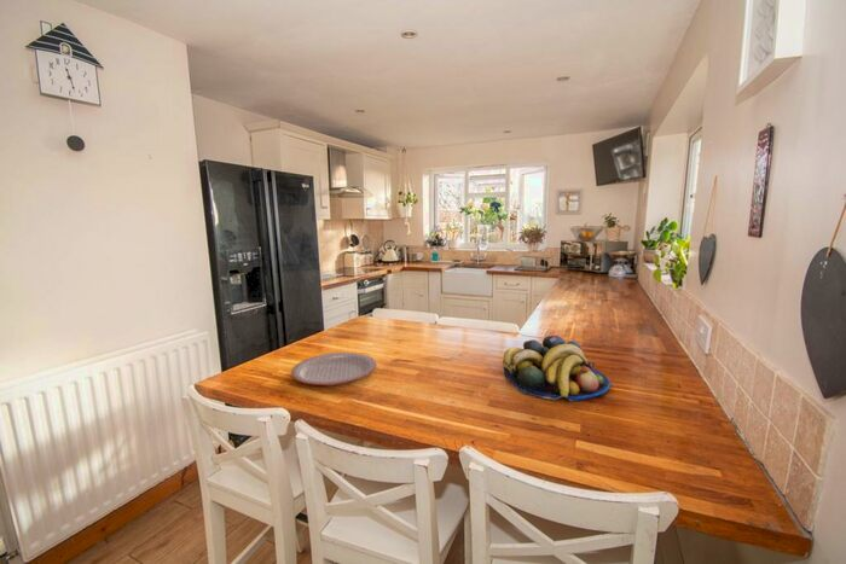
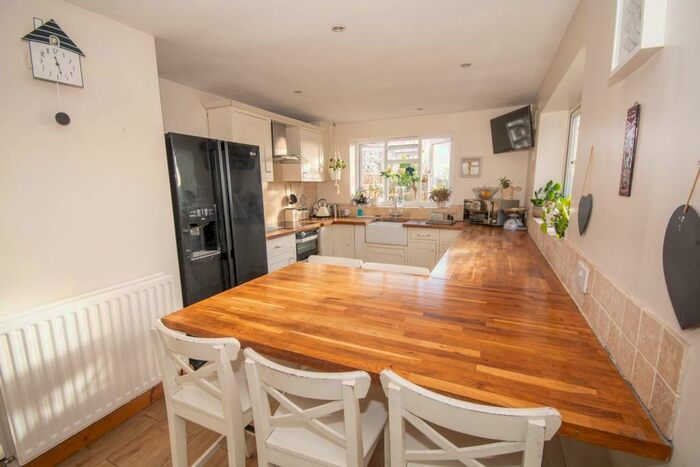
- plate (335, 370)
- fruit bowl (556, 360)
